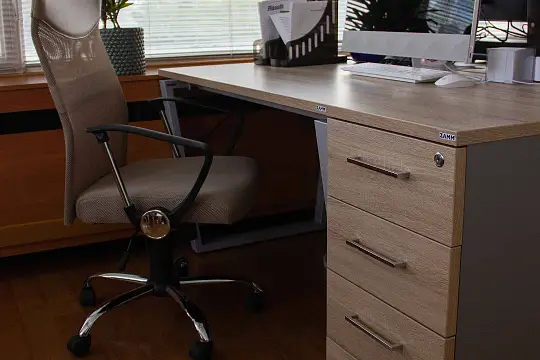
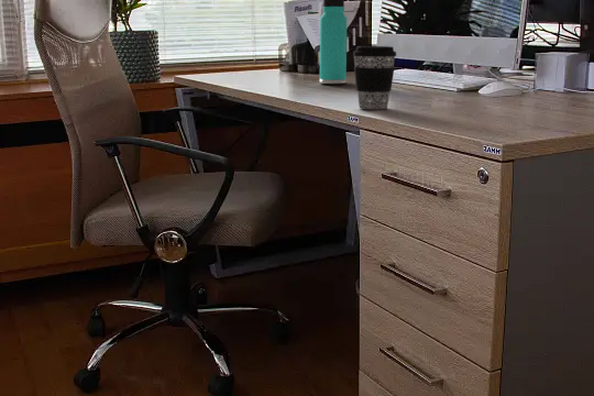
+ coffee cup (374, 77)
+ thermos bottle (332, 37)
